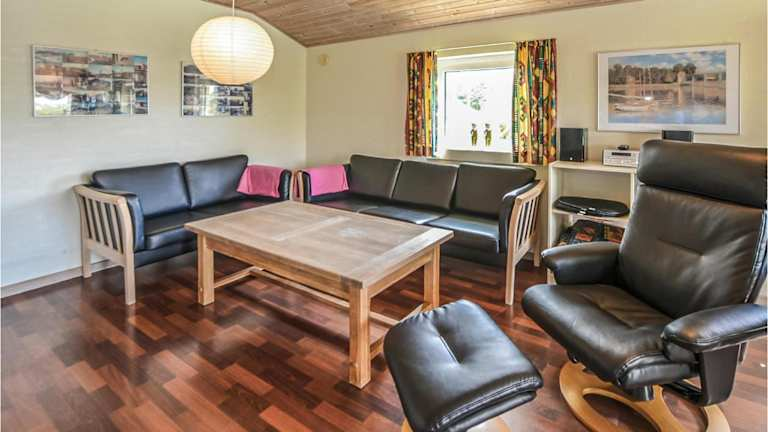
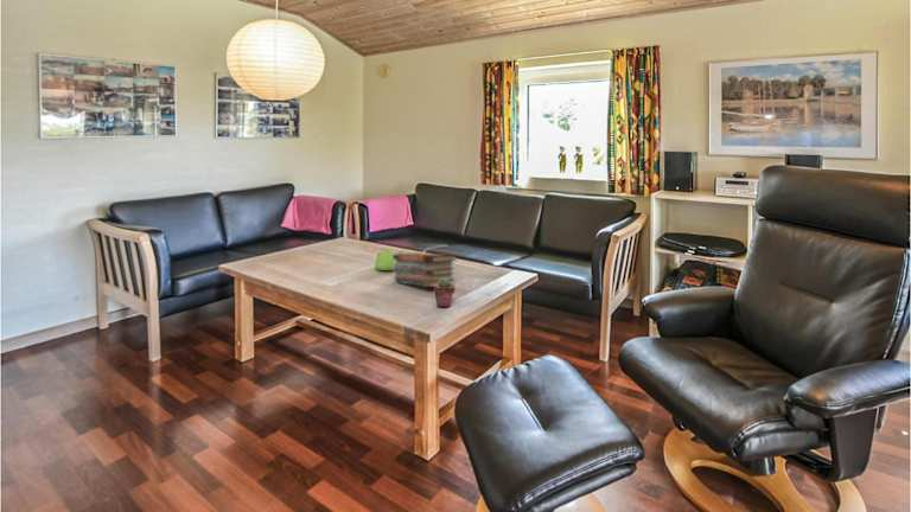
+ teapot (389, 258)
+ potted succulent (444, 292)
+ book stack (423, 269)
